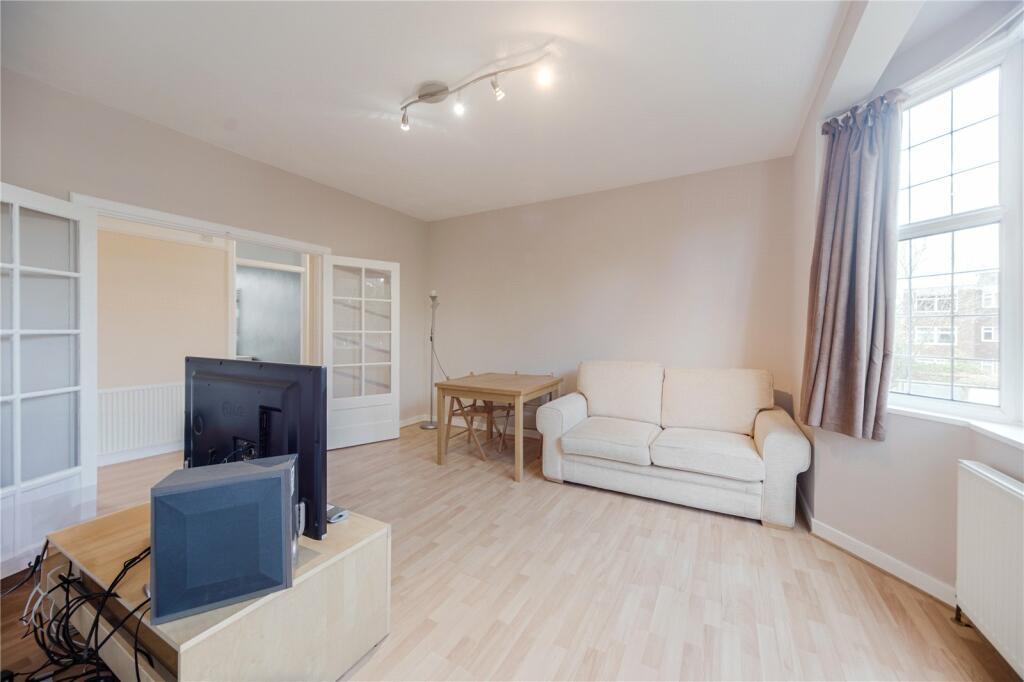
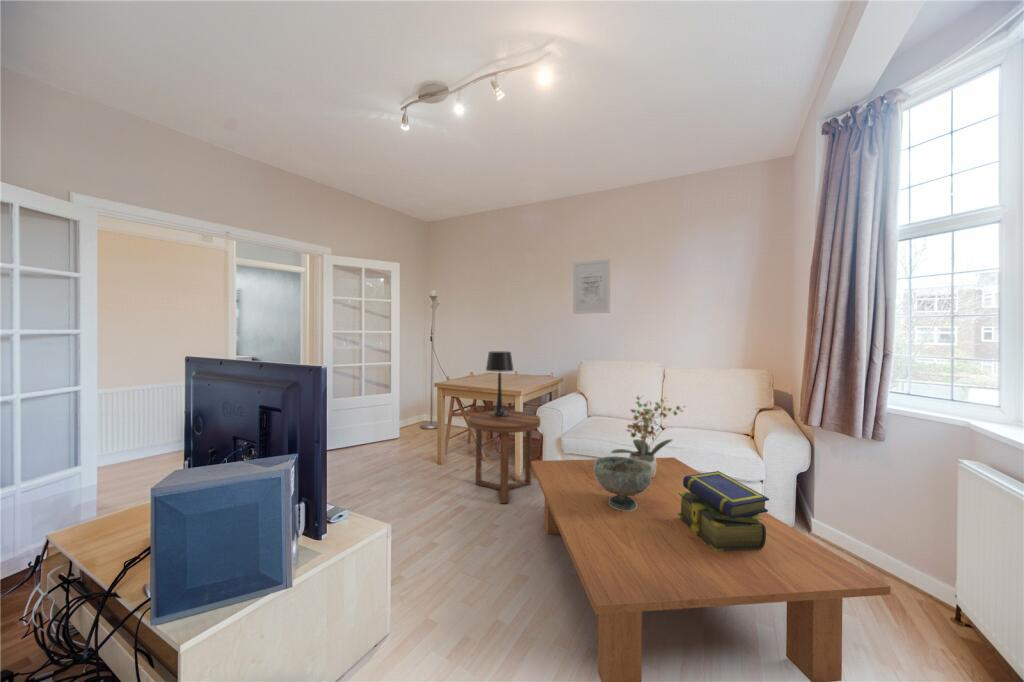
+ decorative bowl (622, 483)
+ table lamp (499, 383)
+ potted plant (645, 434)
+ coffee table (649, 541)
+ stack of books (722, 507)
+ side table (504, 453)
+ wall art (591, 287)
